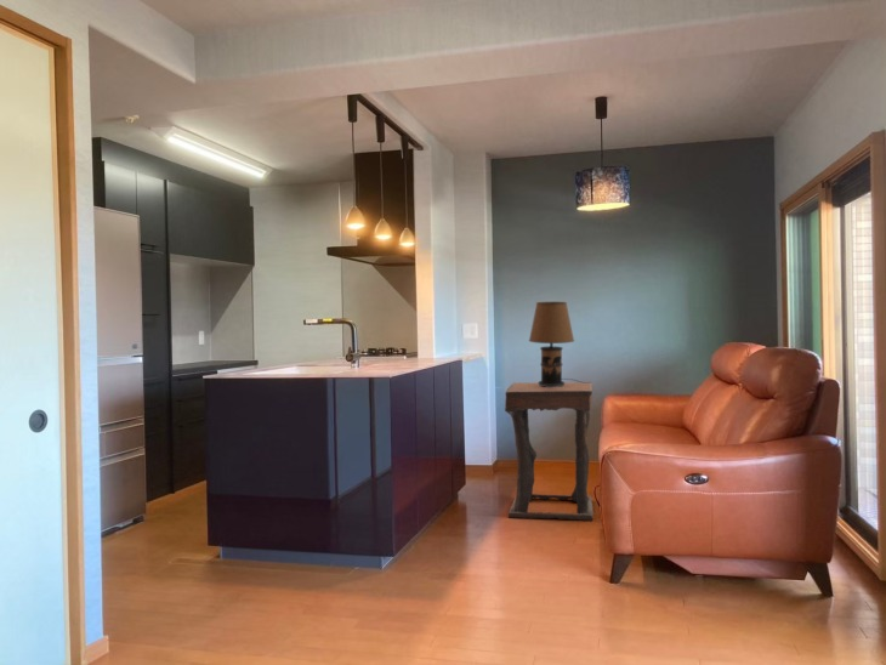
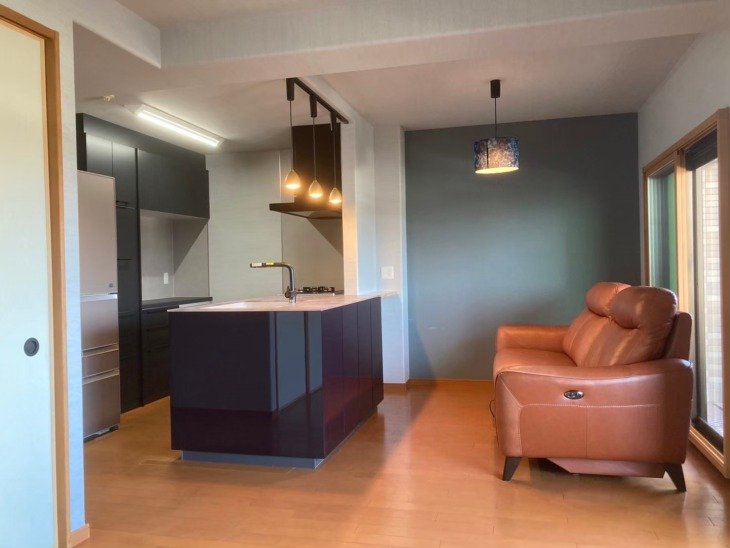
- table lamp (558, 342)
- side table (535, 453)
